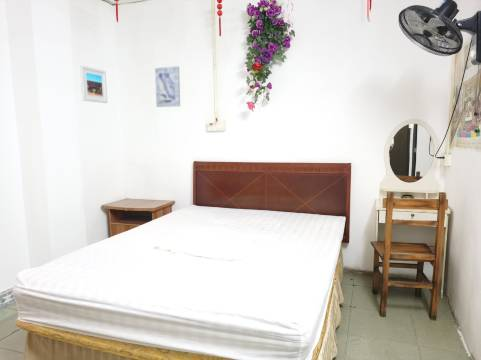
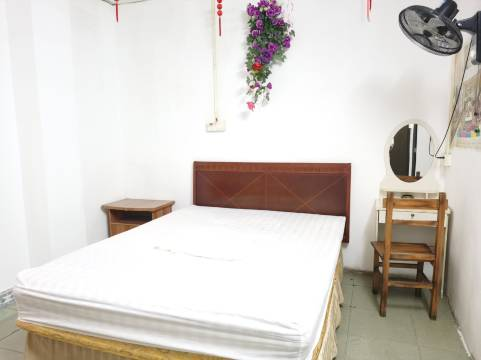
- wall art (167, 87)
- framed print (94, 85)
